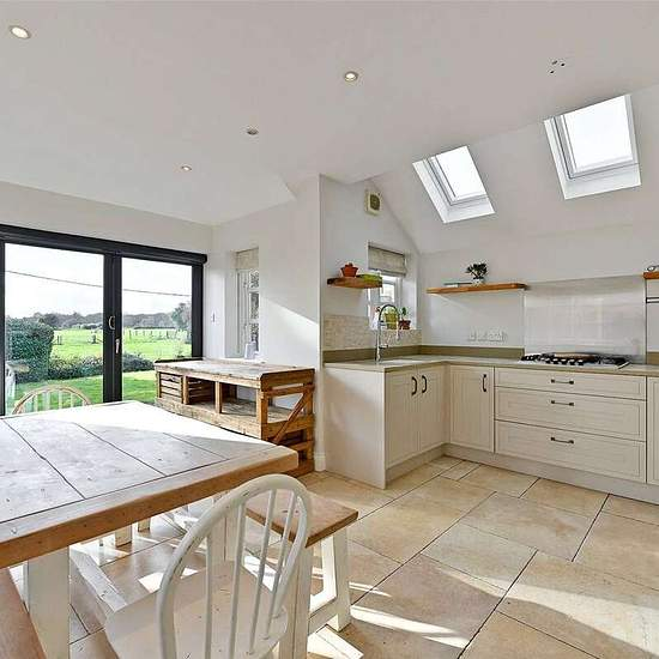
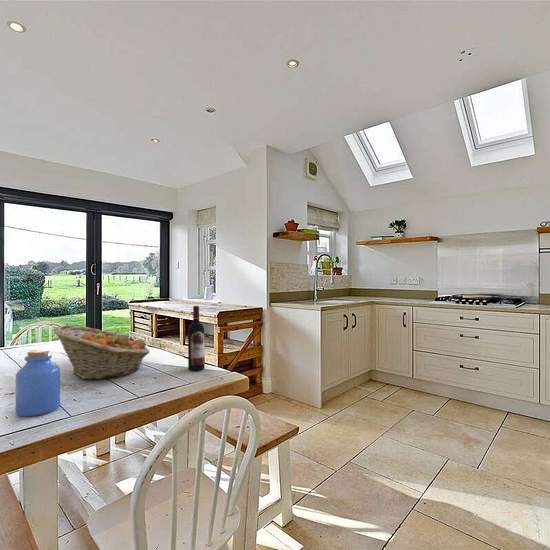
+ jar (38, 380)
+ wine bottle (196, 337)
+ fruit basket (103, 347)
